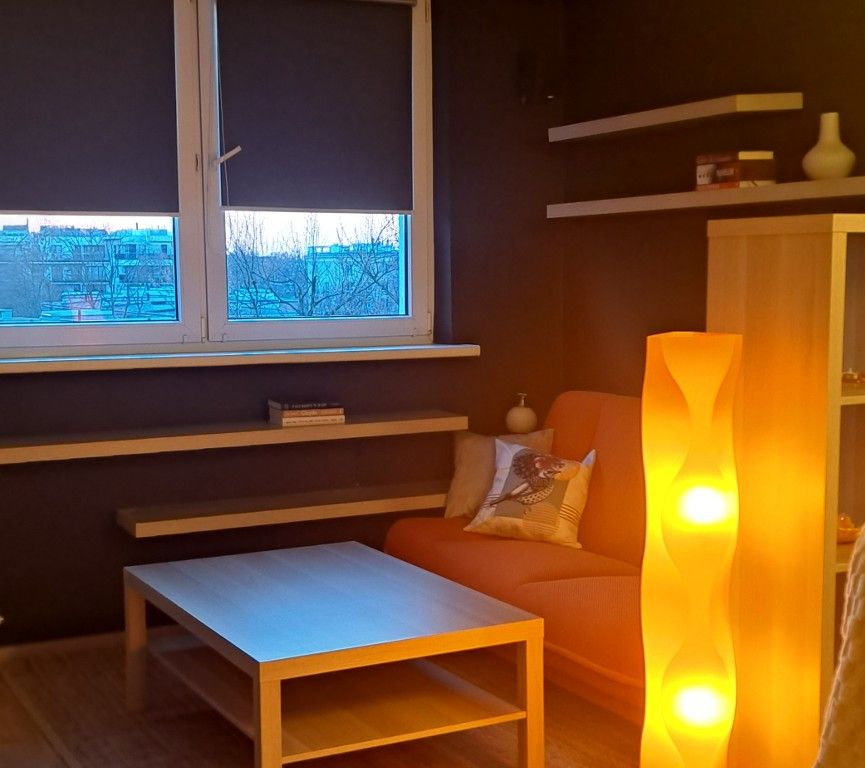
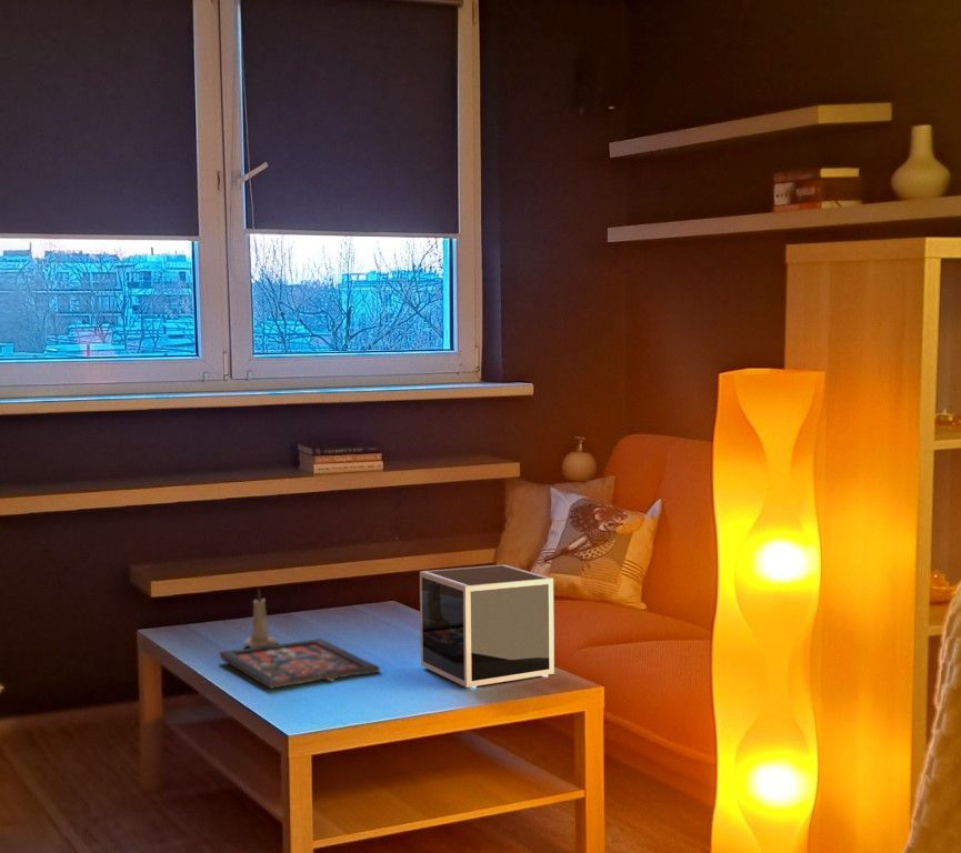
+ board game (298, 662)
+ speaker (485, 622)
+ candle (260, 616)
